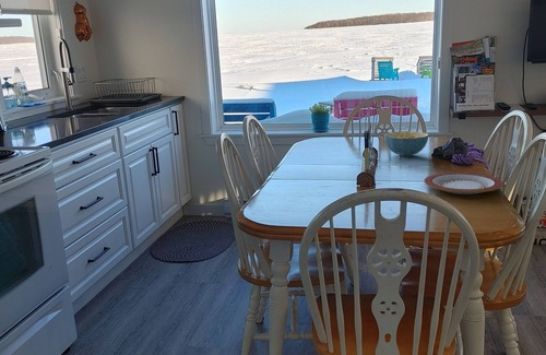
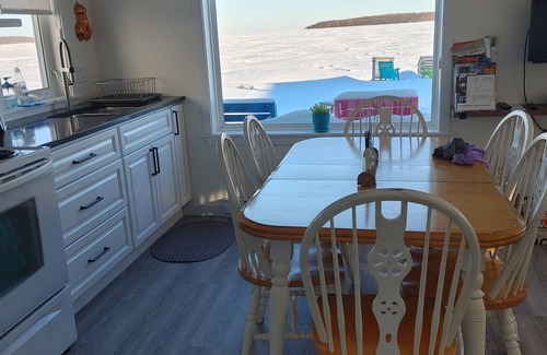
- cereal bowl (405, 144)
- plate (462, 184)
